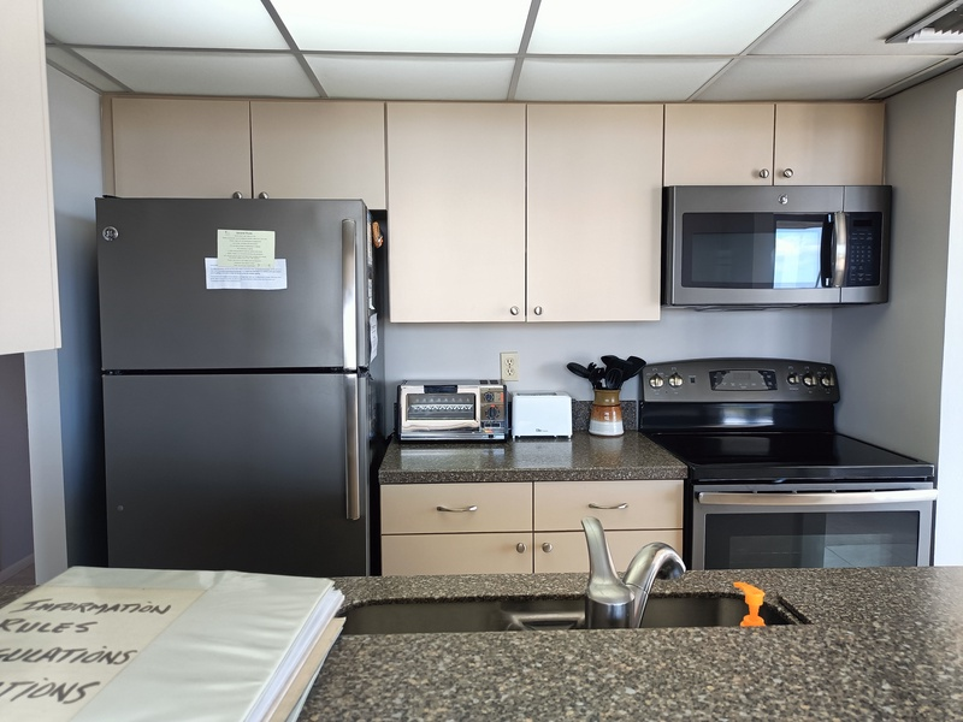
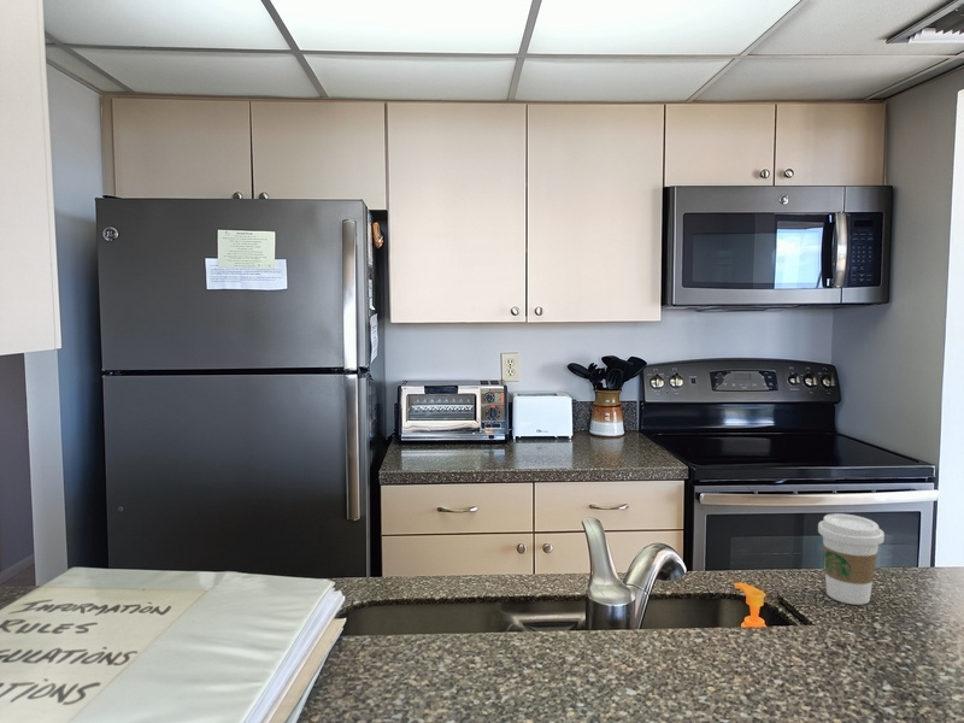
+ coffee cup (848, 558)
